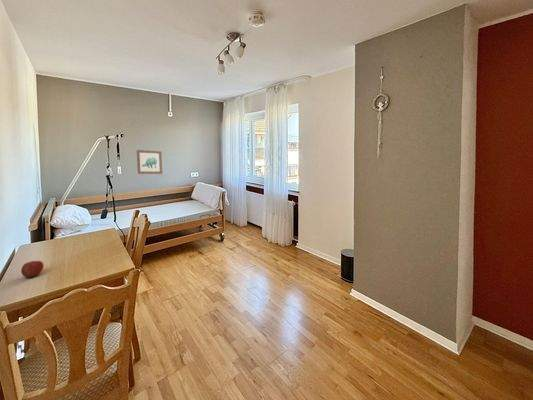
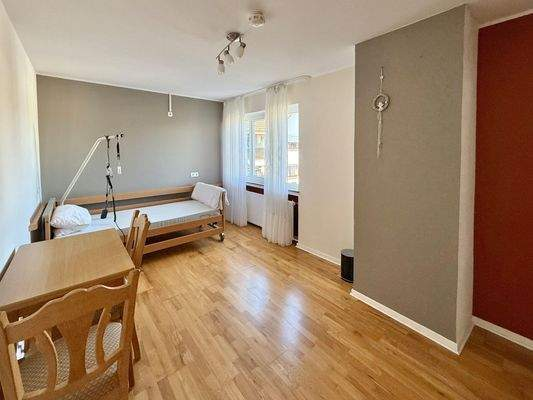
- wall art (149, 162)
- apple (32, 268)
